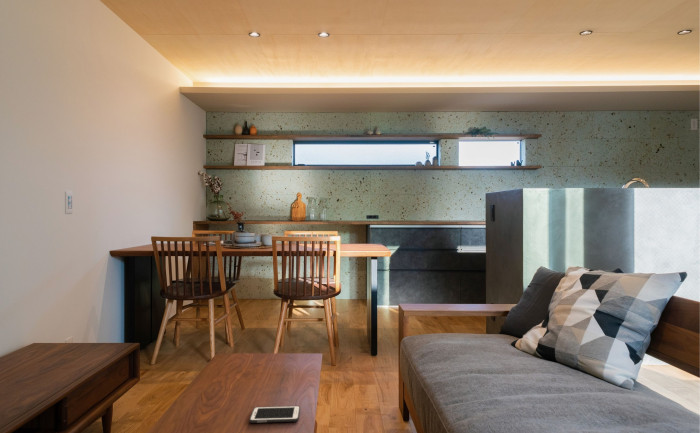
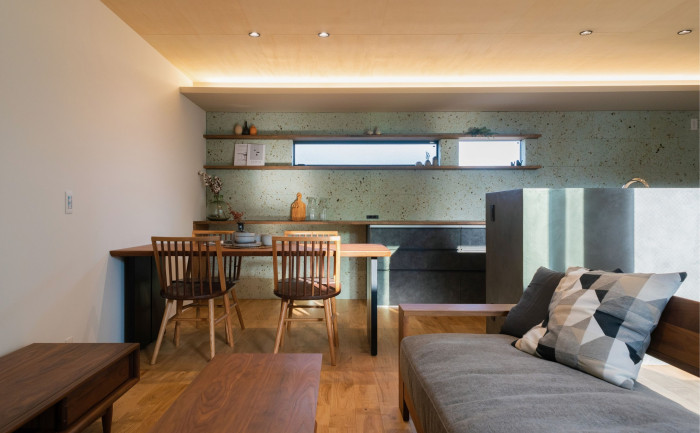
- cell phone (275, 414)
